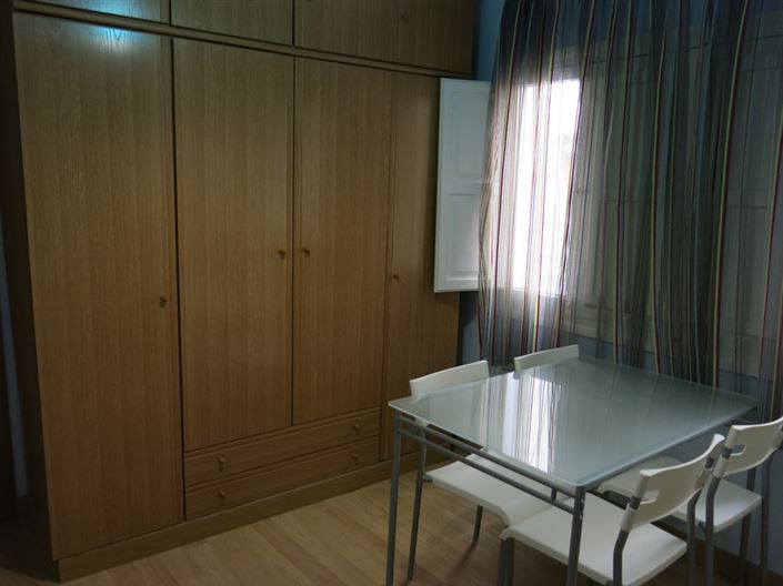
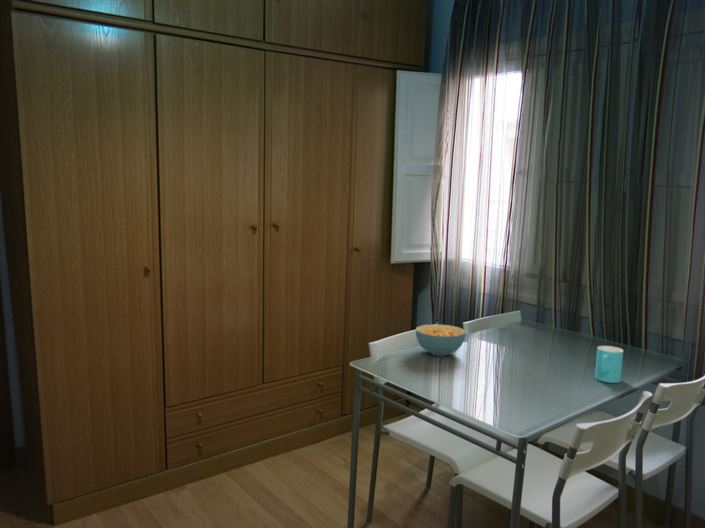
+ cup (605, 364)
+ cereal bowl (440, 342)
